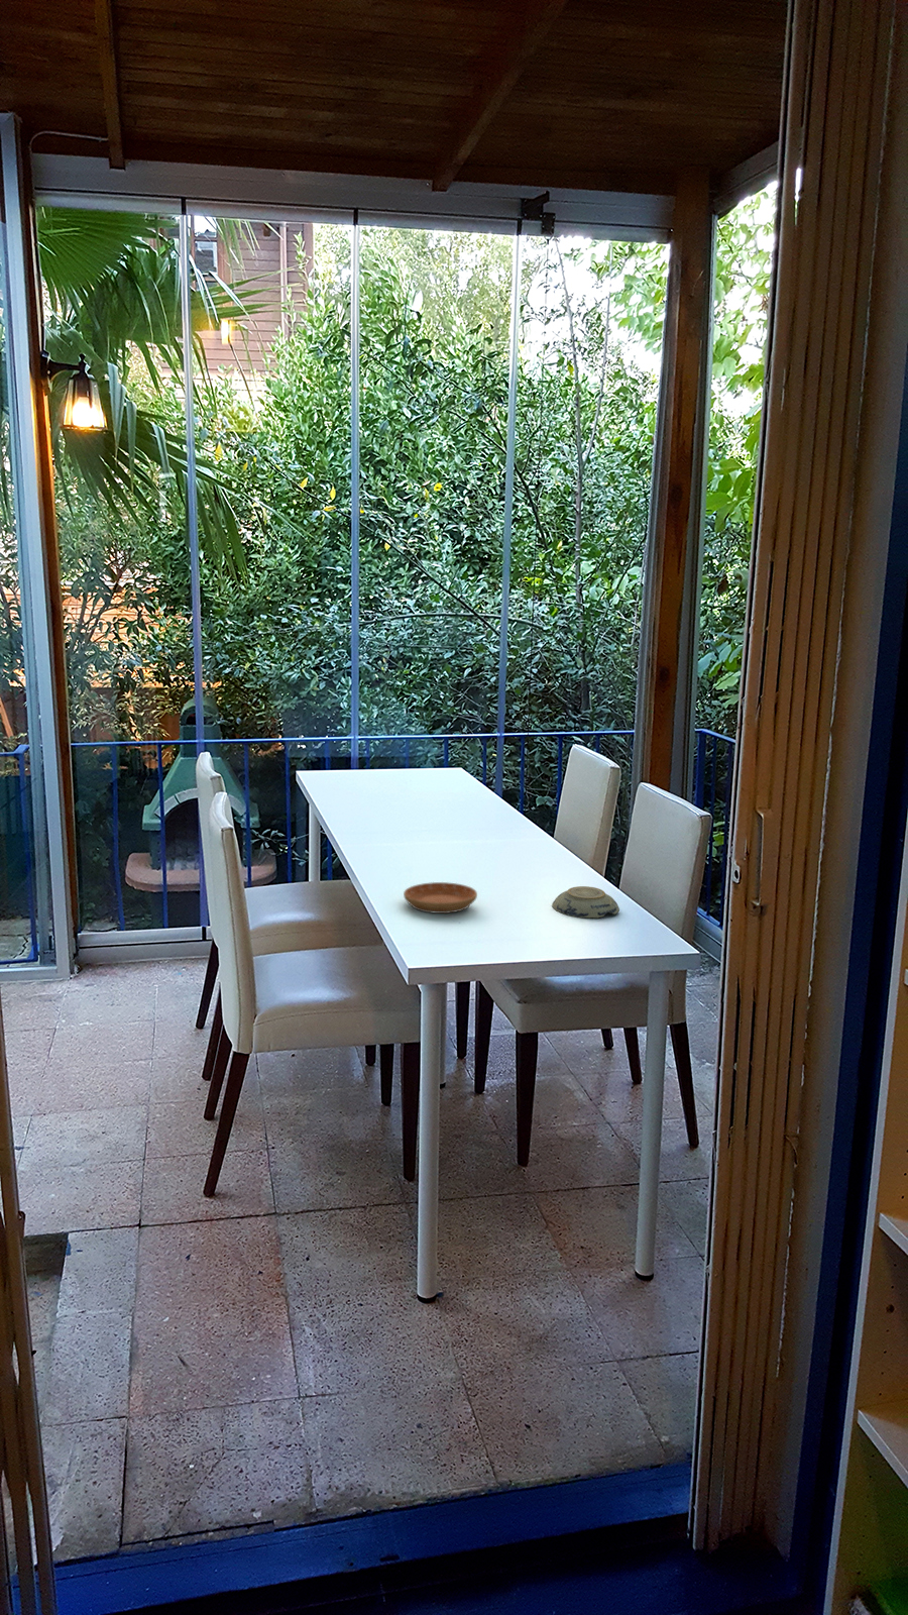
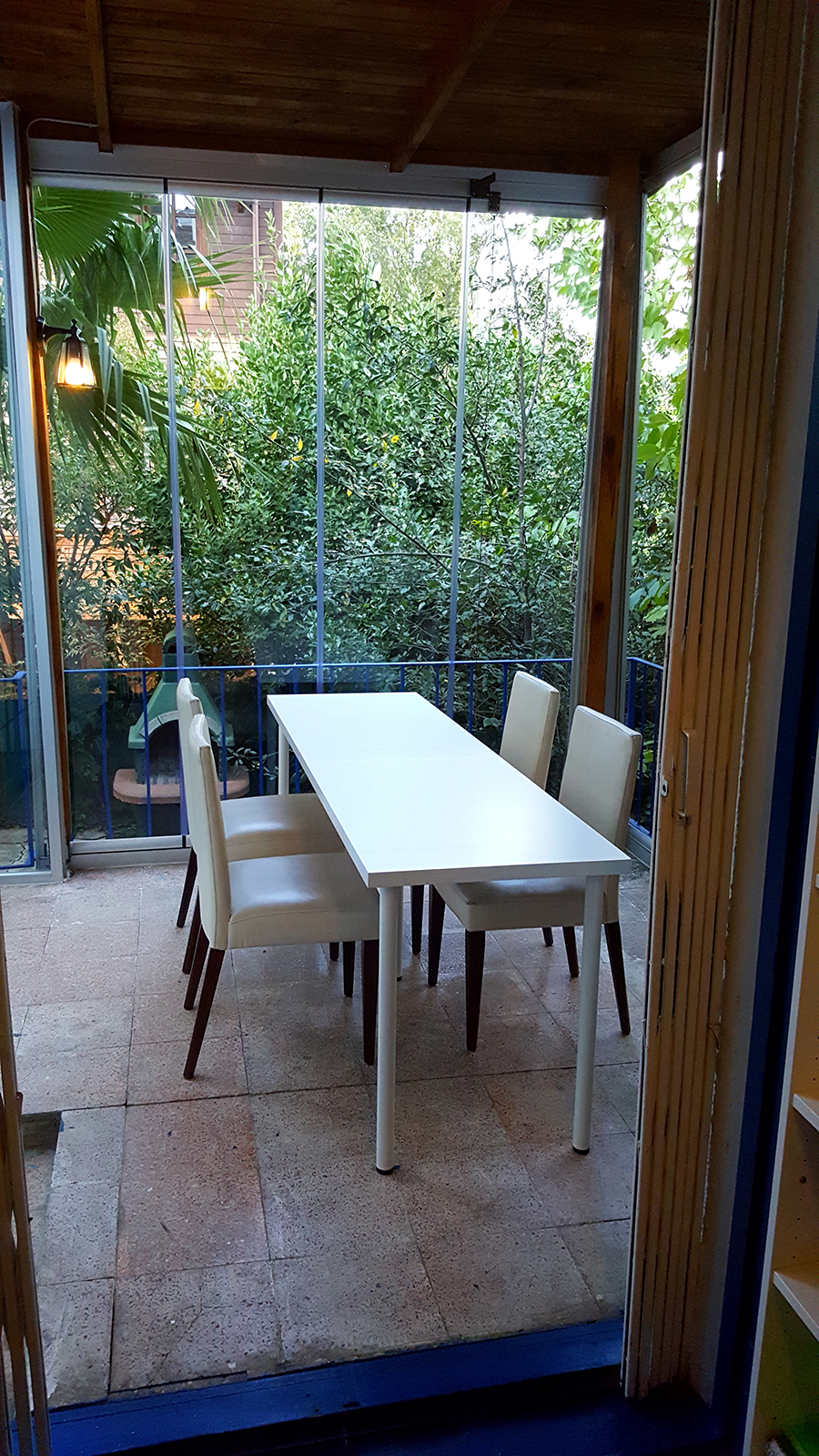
- decorative bowl (585, 900)
- saucer (440, 898)
